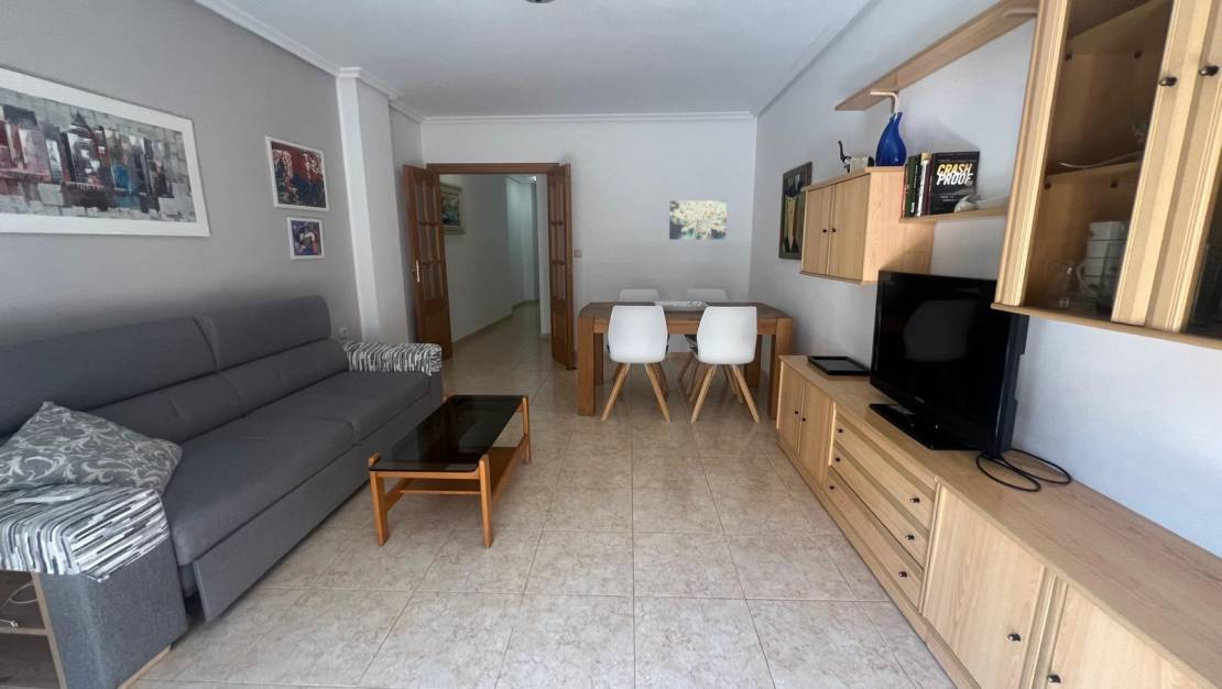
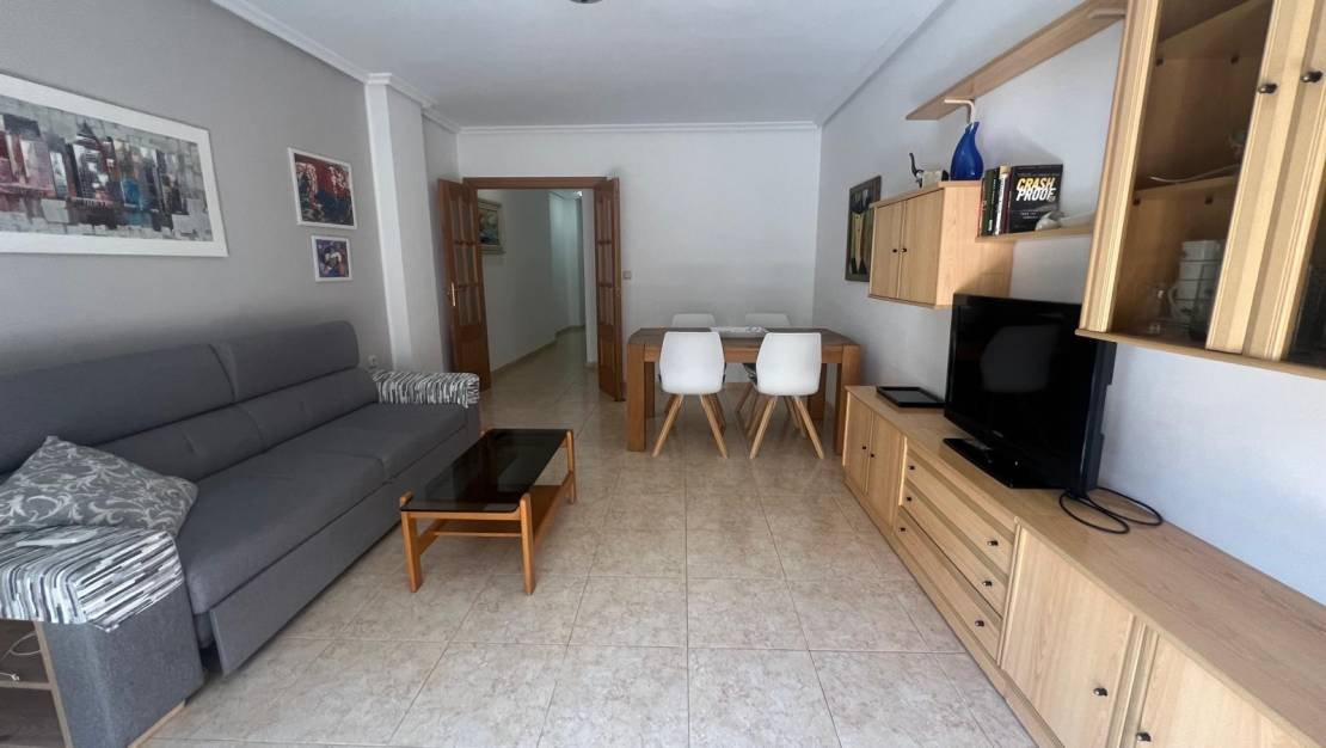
- wall art (697, 220)
